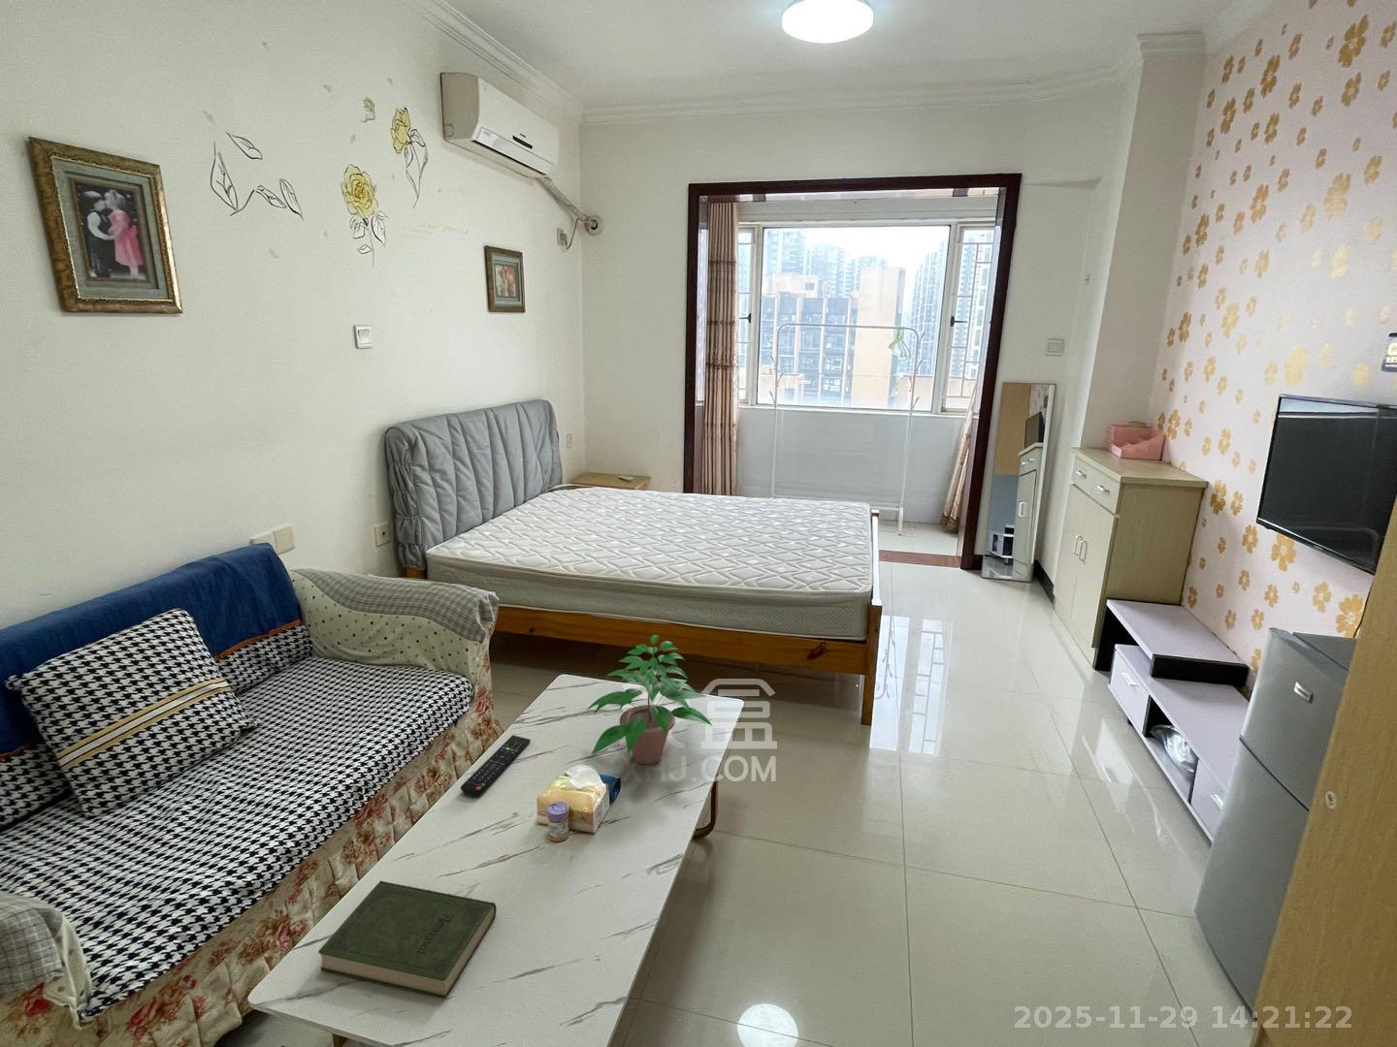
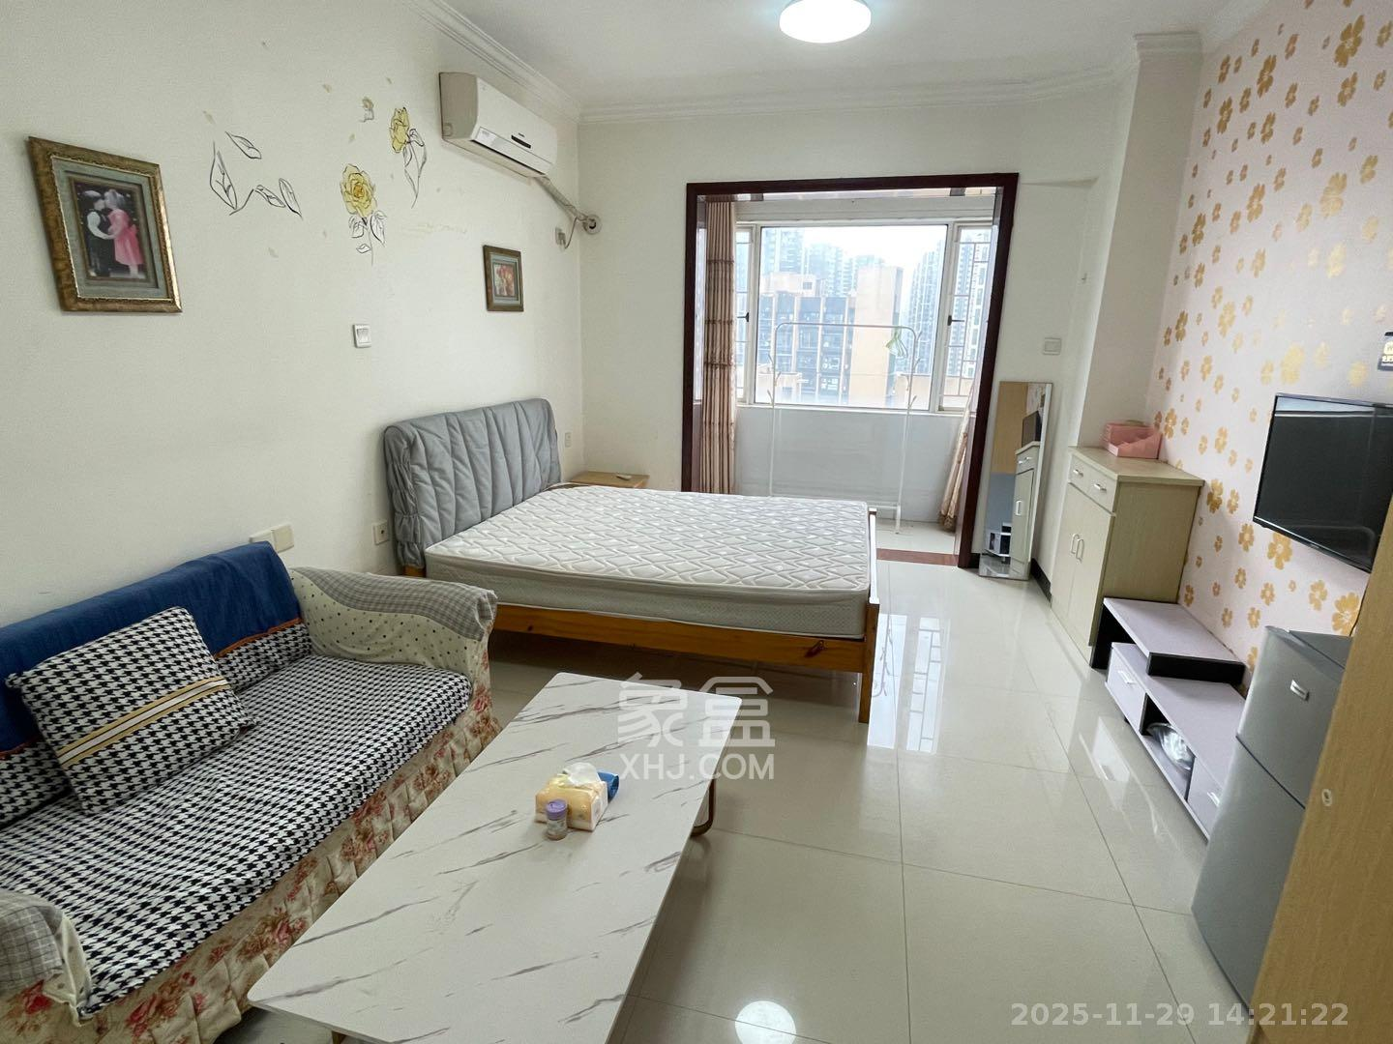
- potted plant (648, 699)
- book (411, 933)
- remote control (497, 764)
